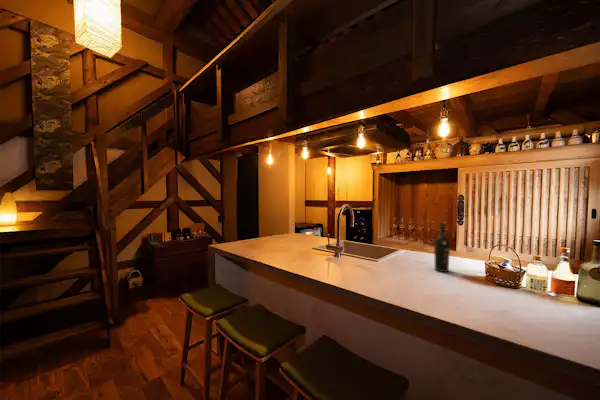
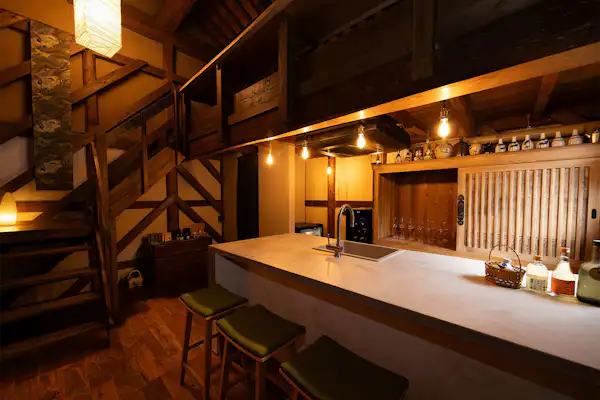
- wine bottle (442, 246)
